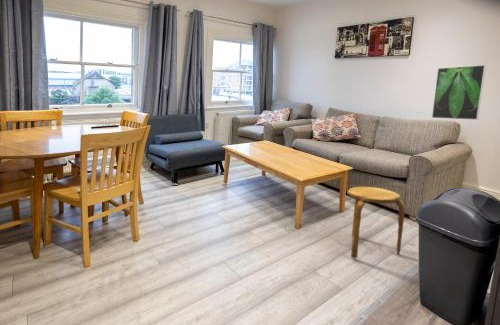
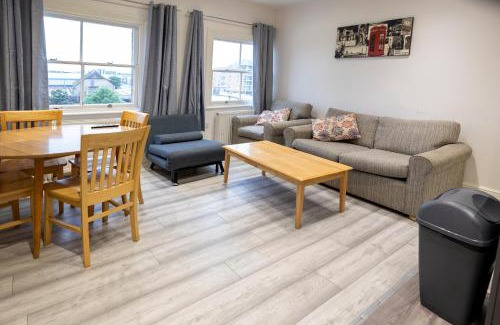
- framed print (457, 93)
- stool (360, 220)
